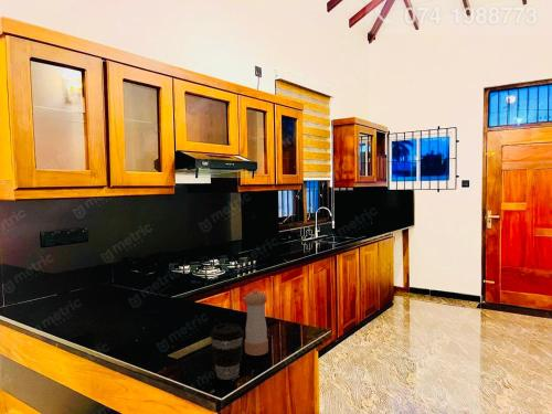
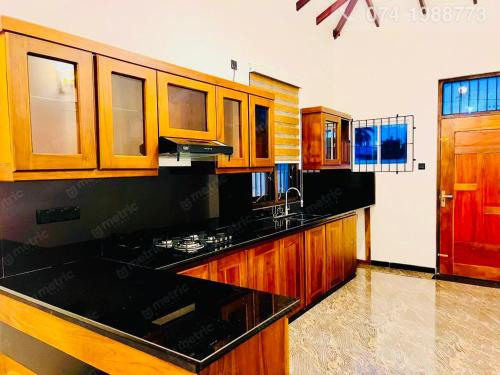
- coffee cup (227, 351)
- pepper shaker (255, 320)
